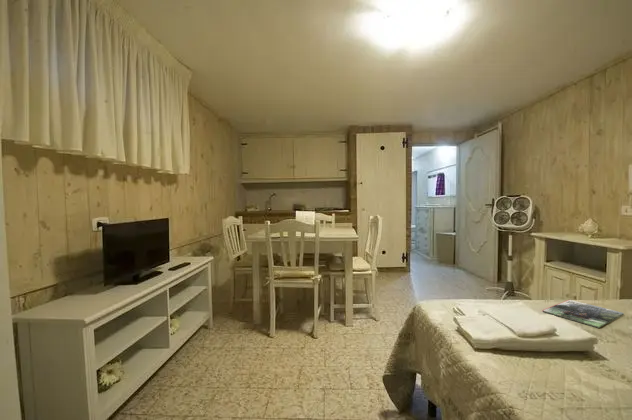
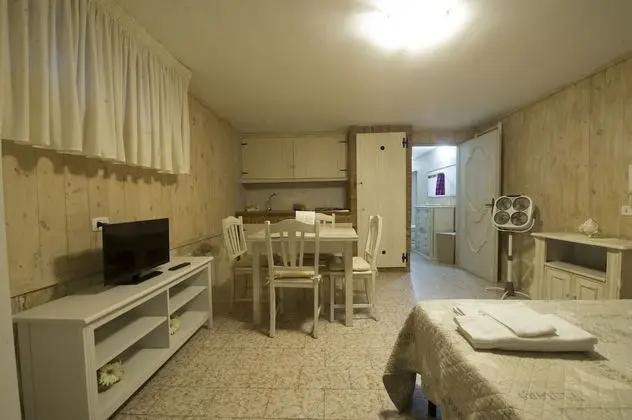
- magazine (582, 312)
